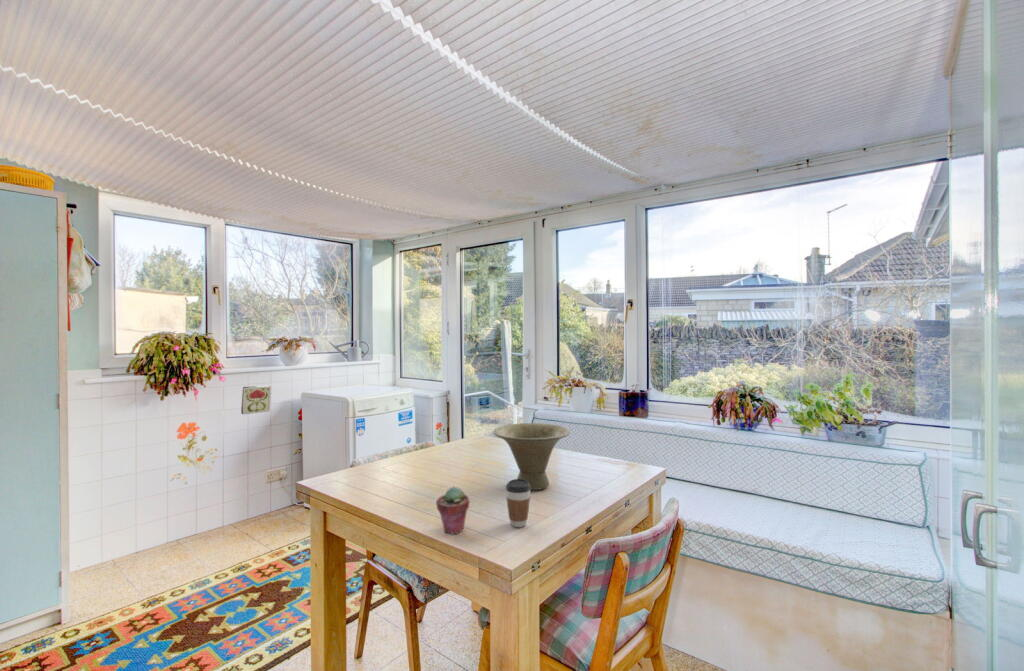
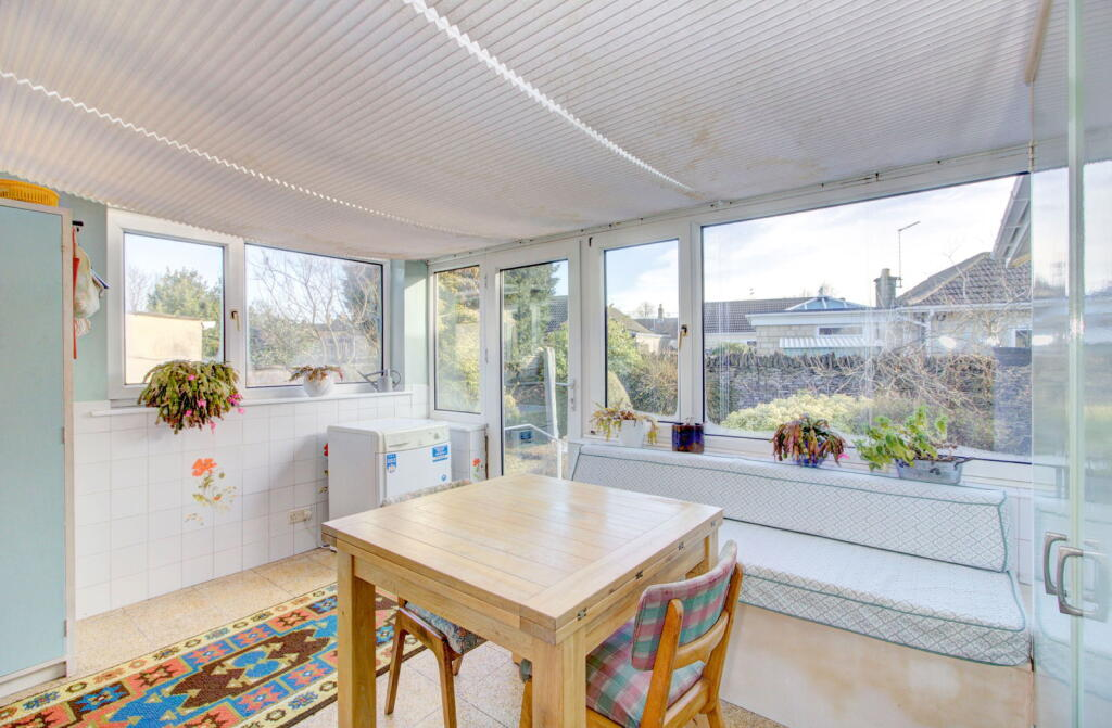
- potted succulent (453, 507)
- bowl (531, 457)
- coffee cup (518, 503)
- decorative tile (256, 399)
